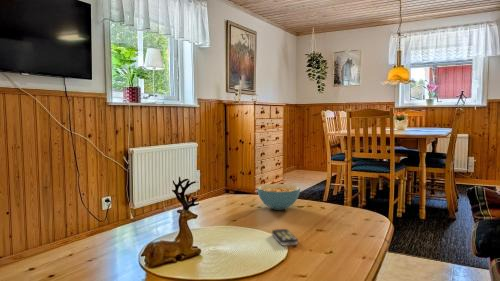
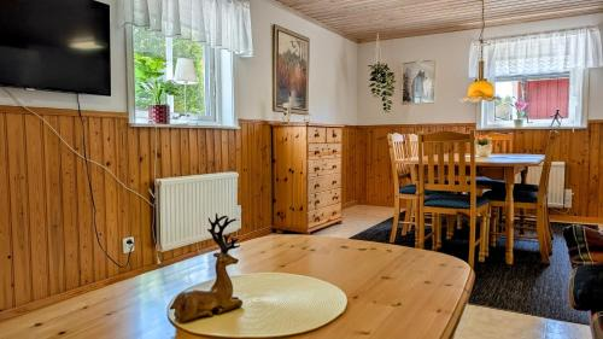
- remote control (284, 236)
- cereal bowl (278, 198)
